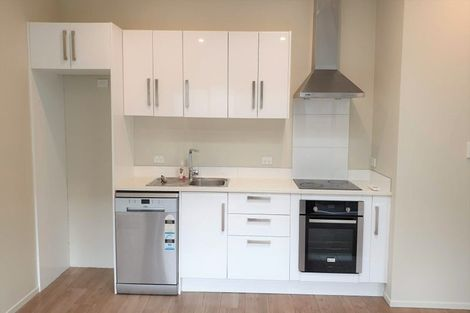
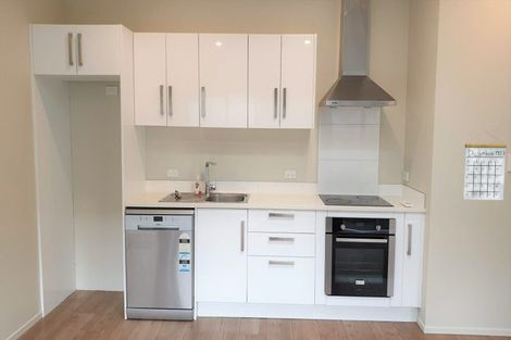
+ calendar (484, 165)
